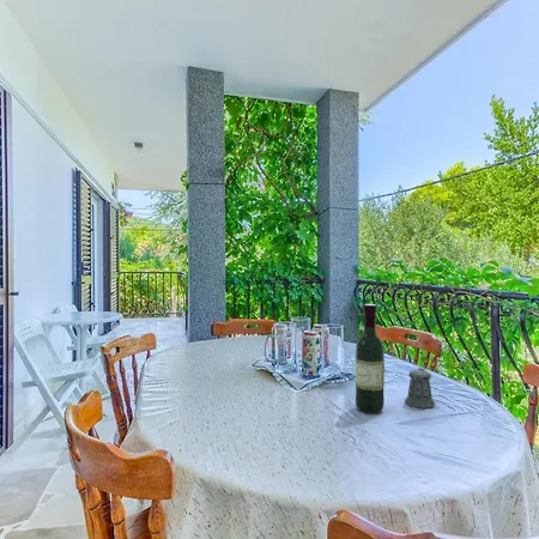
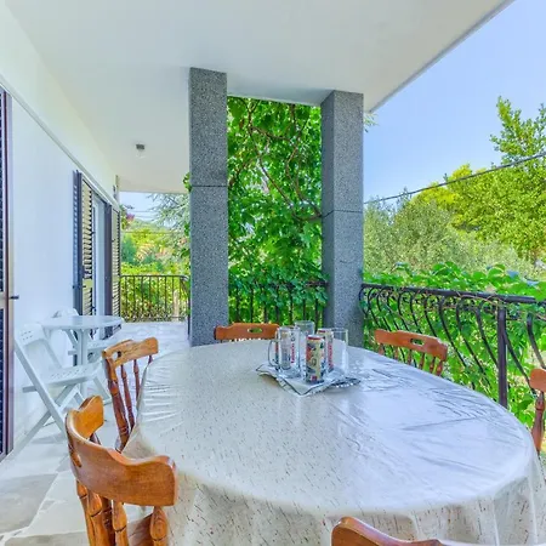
- pepper shaker (418, 386)
- wine bottle (369, 357)
